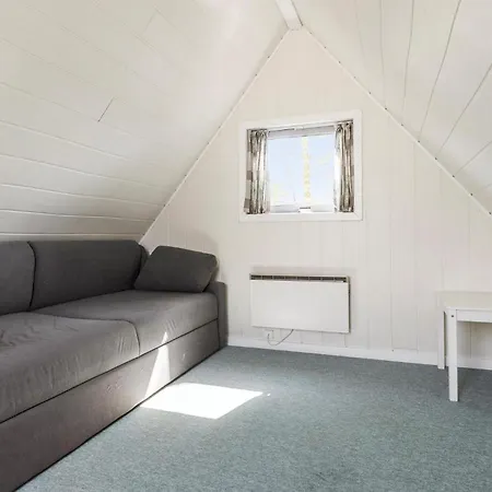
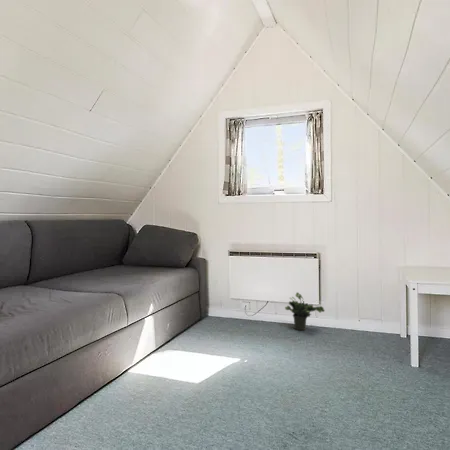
+ potted plant (304, 311)
